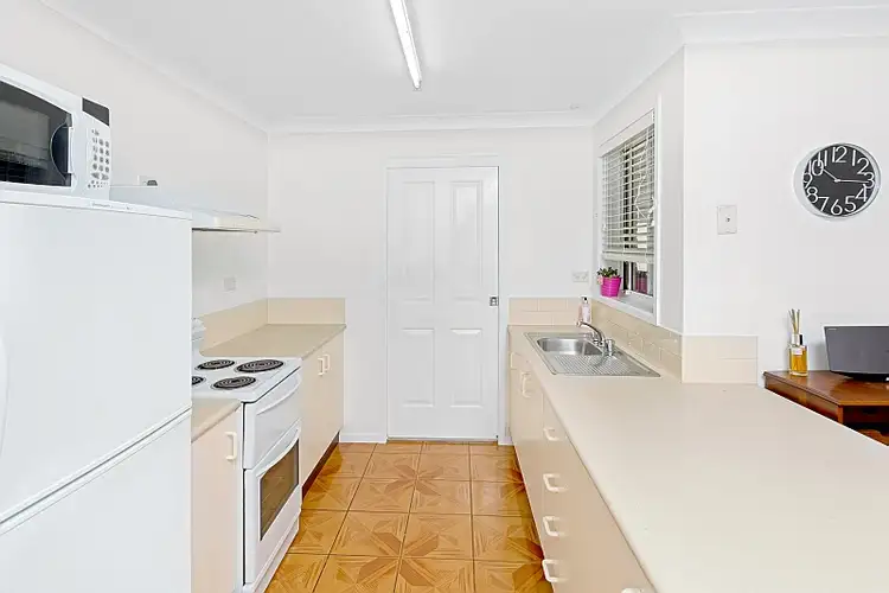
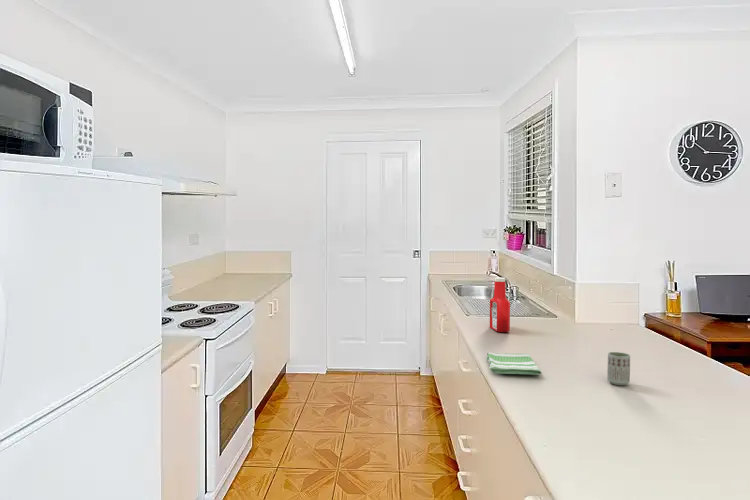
+ soap bottle (499, 303)
+ cup (618, 368)
+ dish towel (511, 362)
